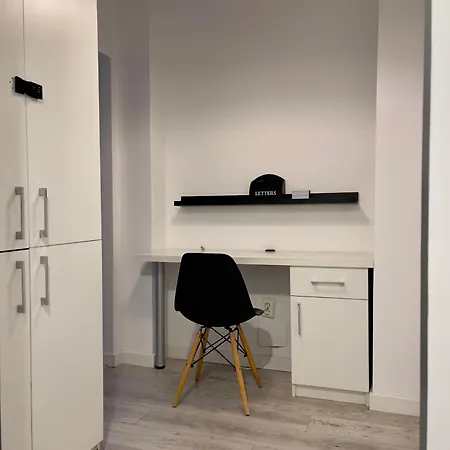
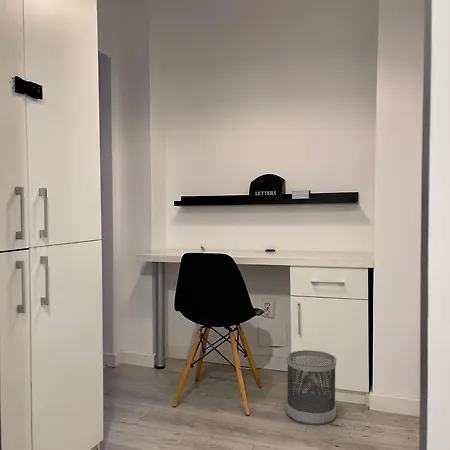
+ wastebasket (311, 385)
